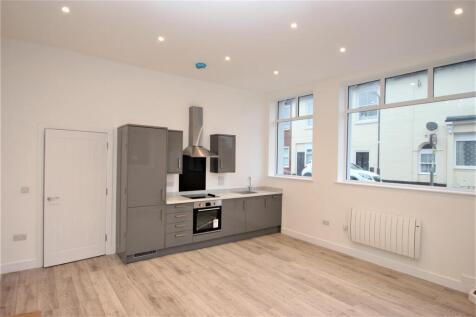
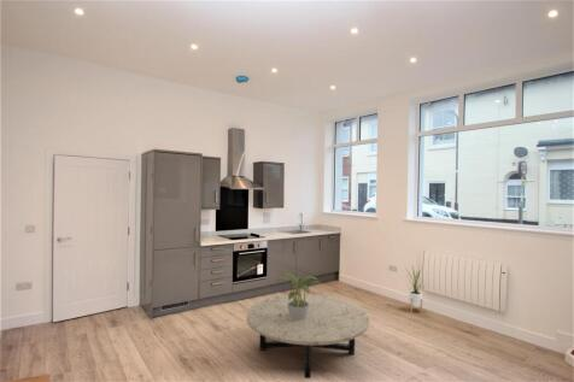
+ coffee table (306, 331)
+ house plant (416, 287)
+ potted plant (298, 295)
